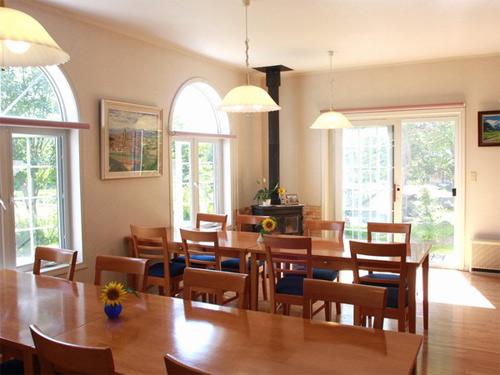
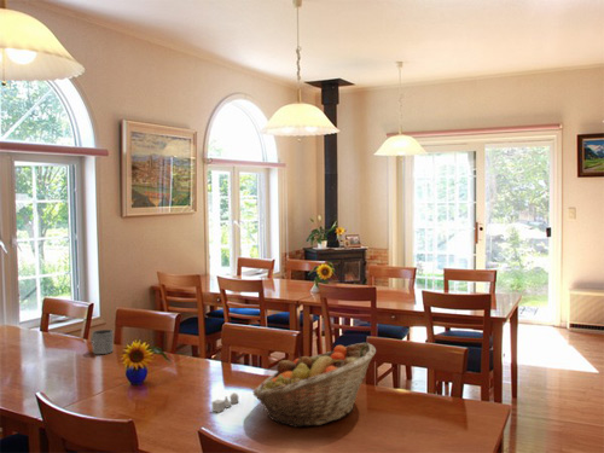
+ fruit basket (316, 378)
+ mug (100, 341)
+ salt and pepper shaker set (226, 401)
